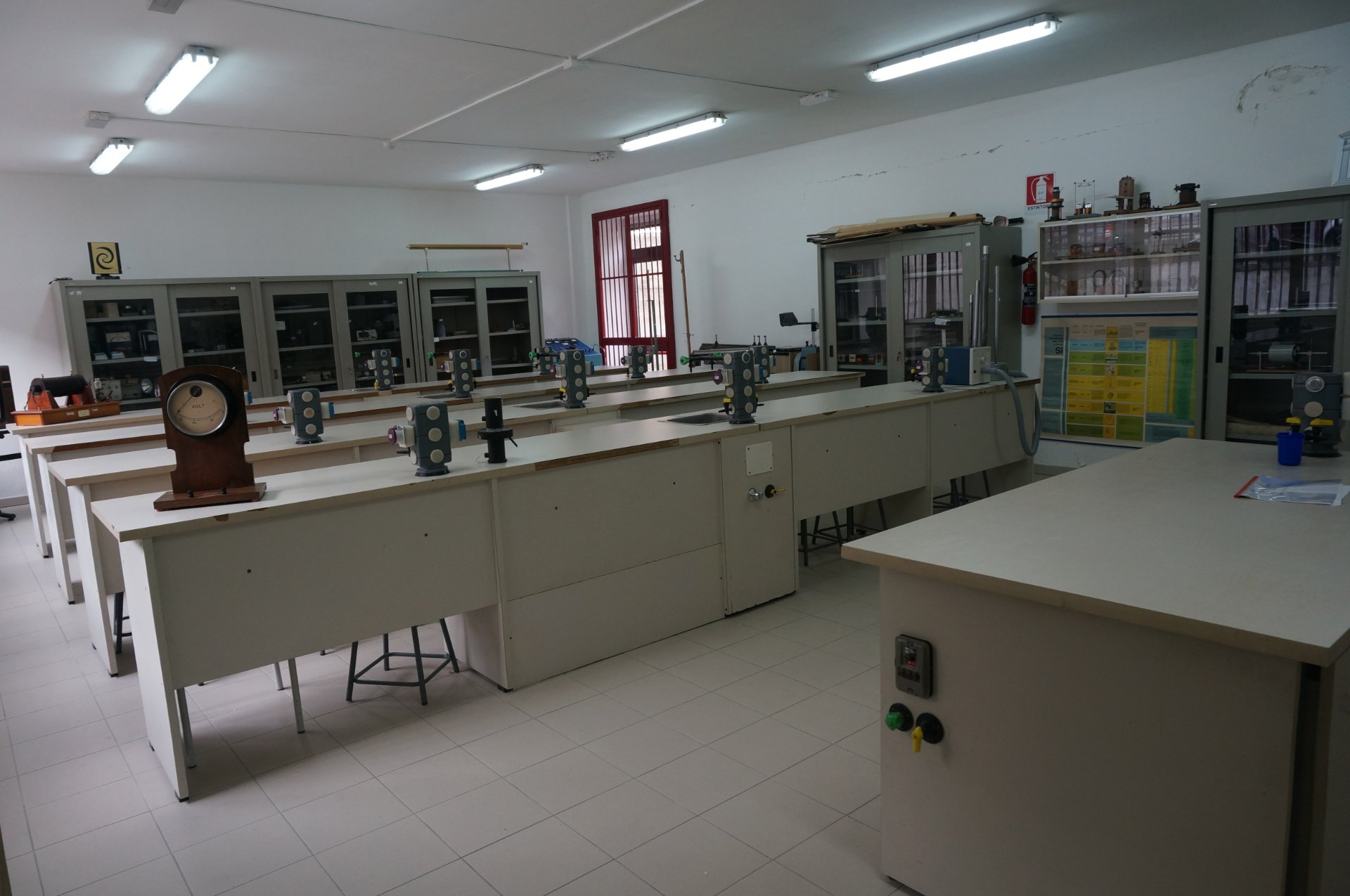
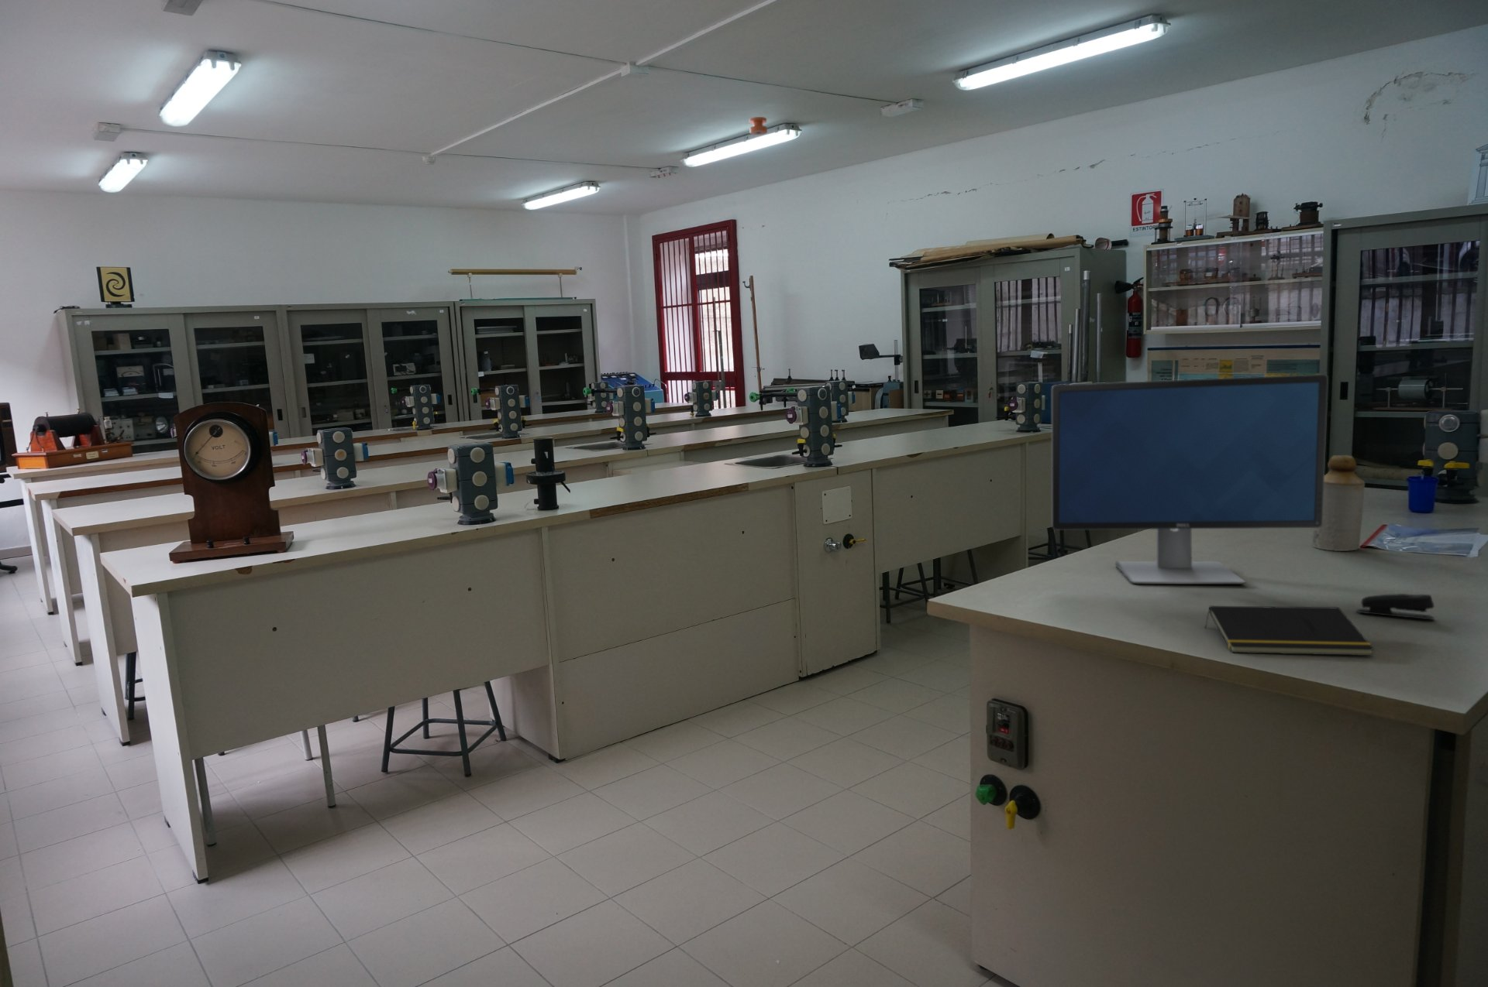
+ monitor (1179, 478)
+ stapler (1395, 604)
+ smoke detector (758, 126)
+ bottle (1338, 501)
+ notepad (1286, 629)
